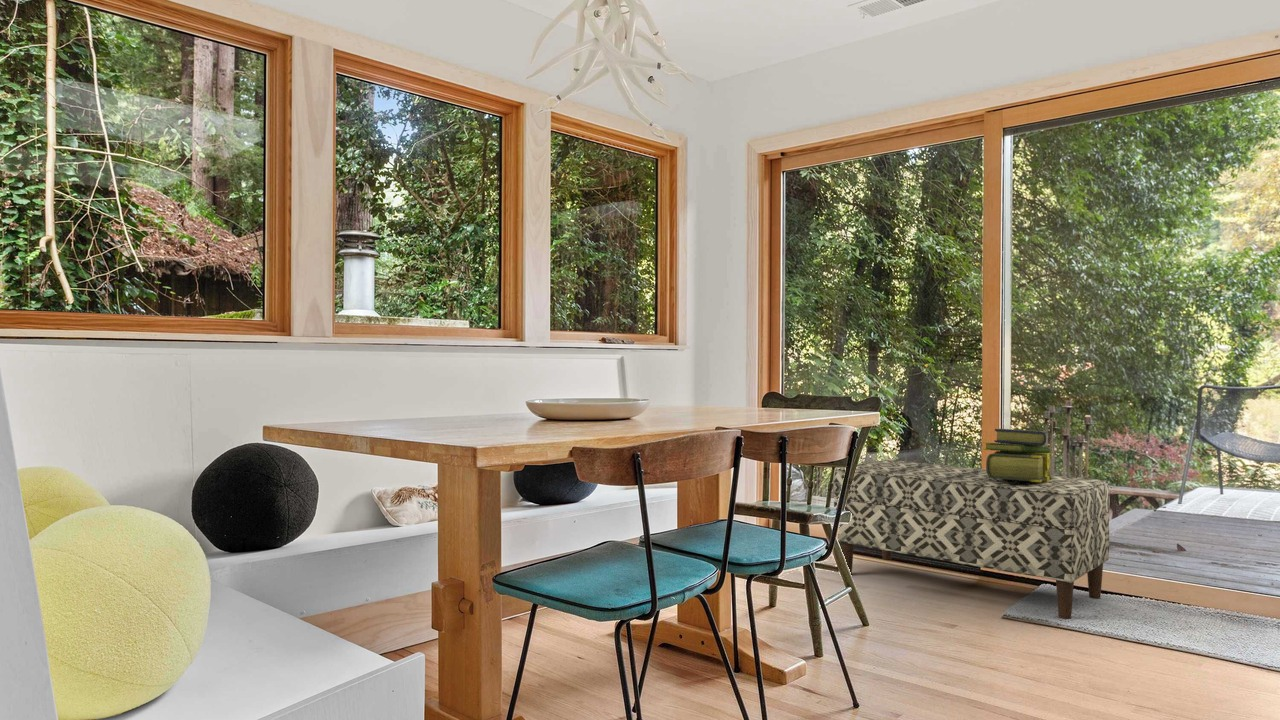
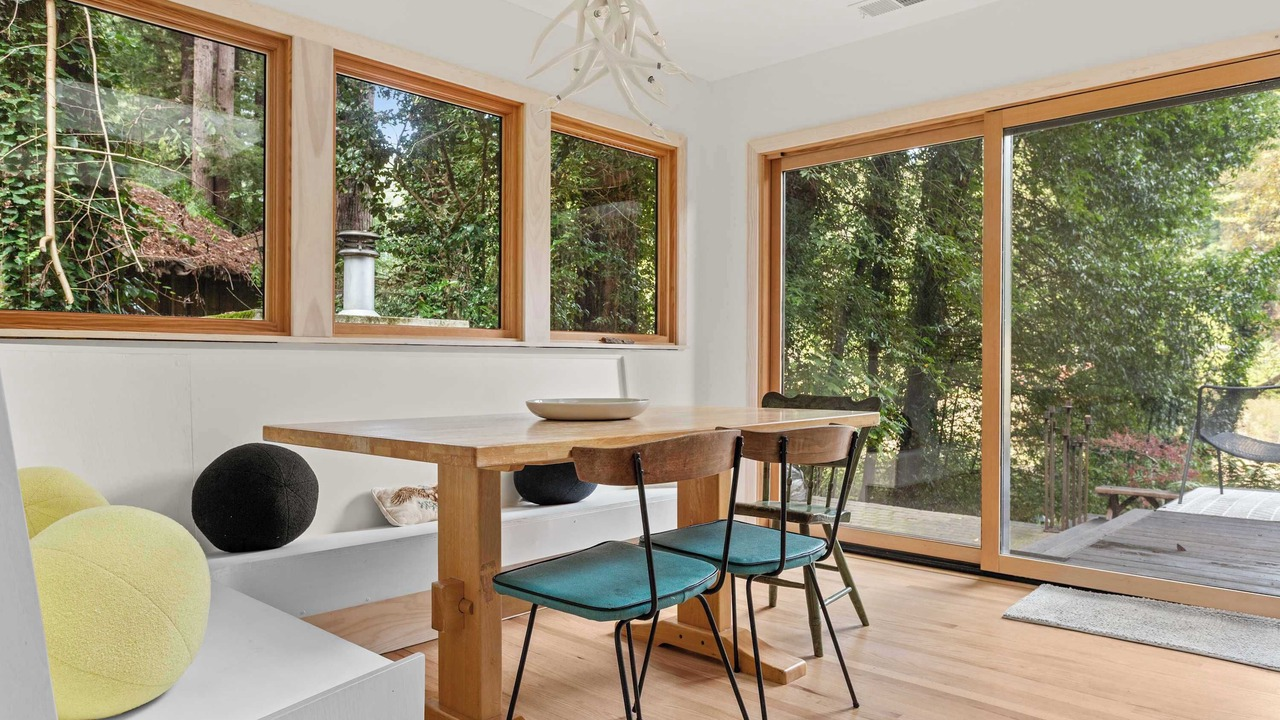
- bench (964, 529)
- stack of books (1018, 453)
